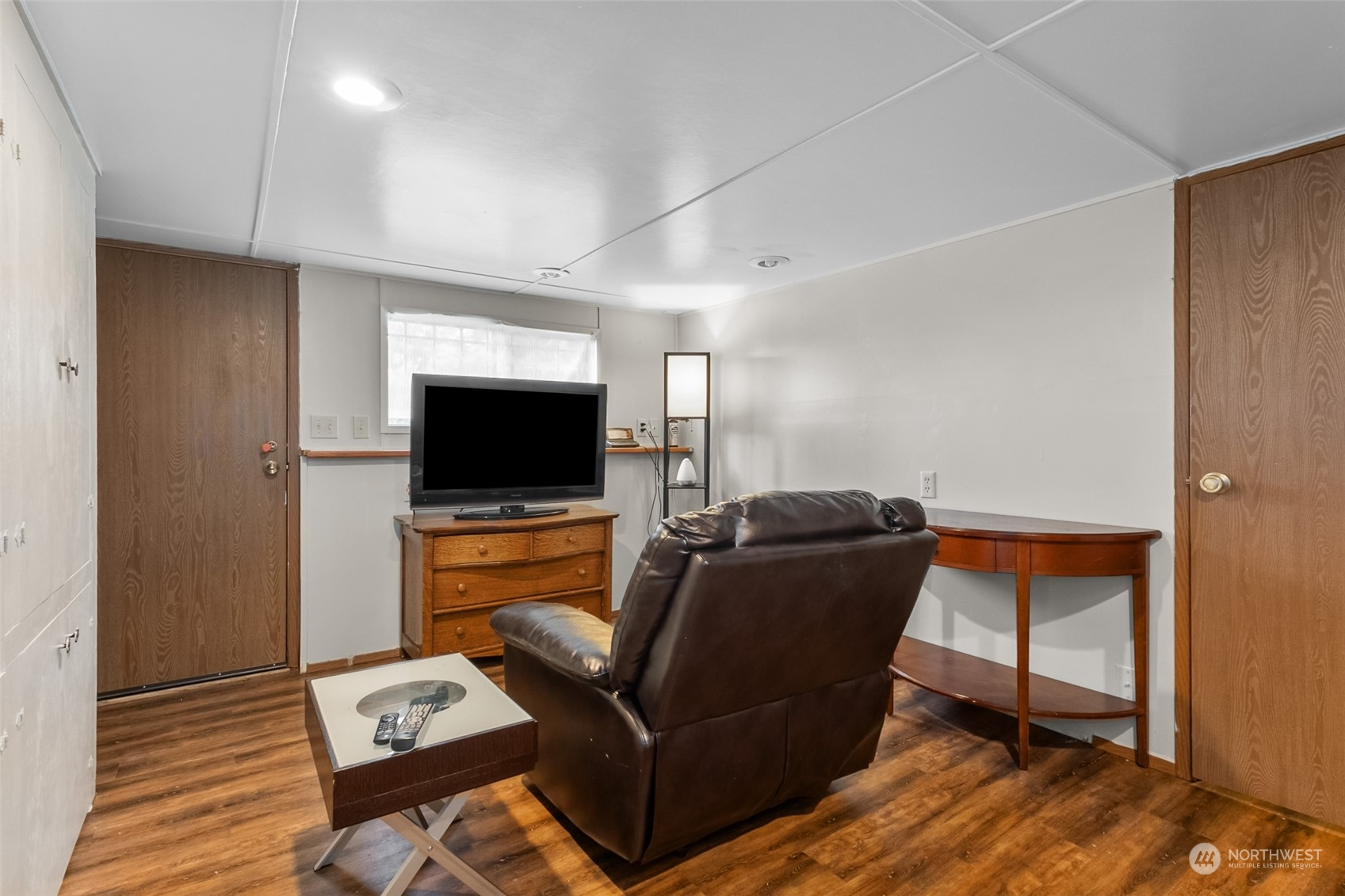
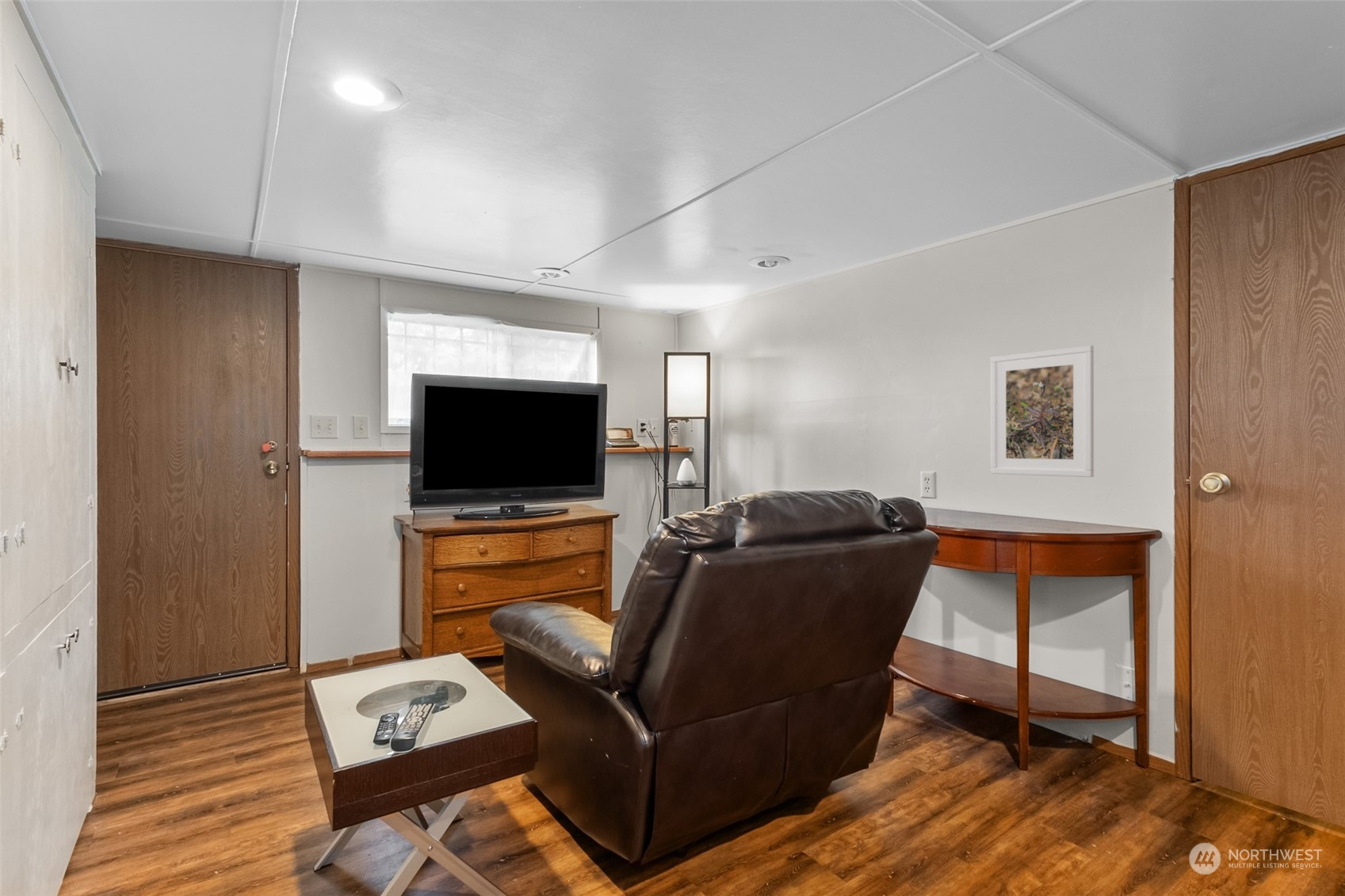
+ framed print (1038, 413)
